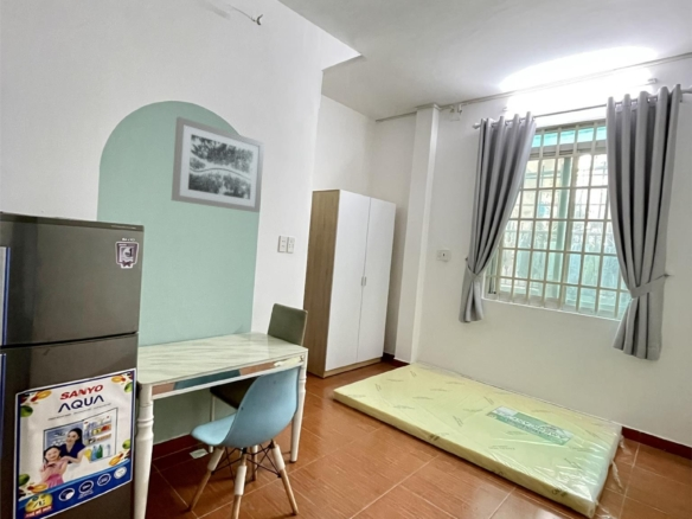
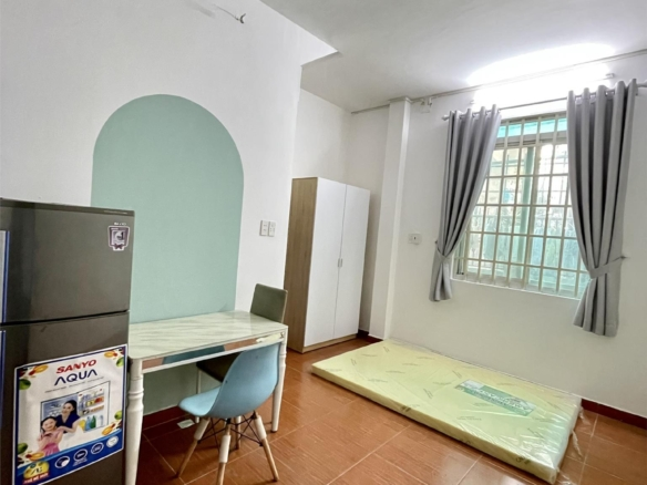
- wall art (222, 168)
